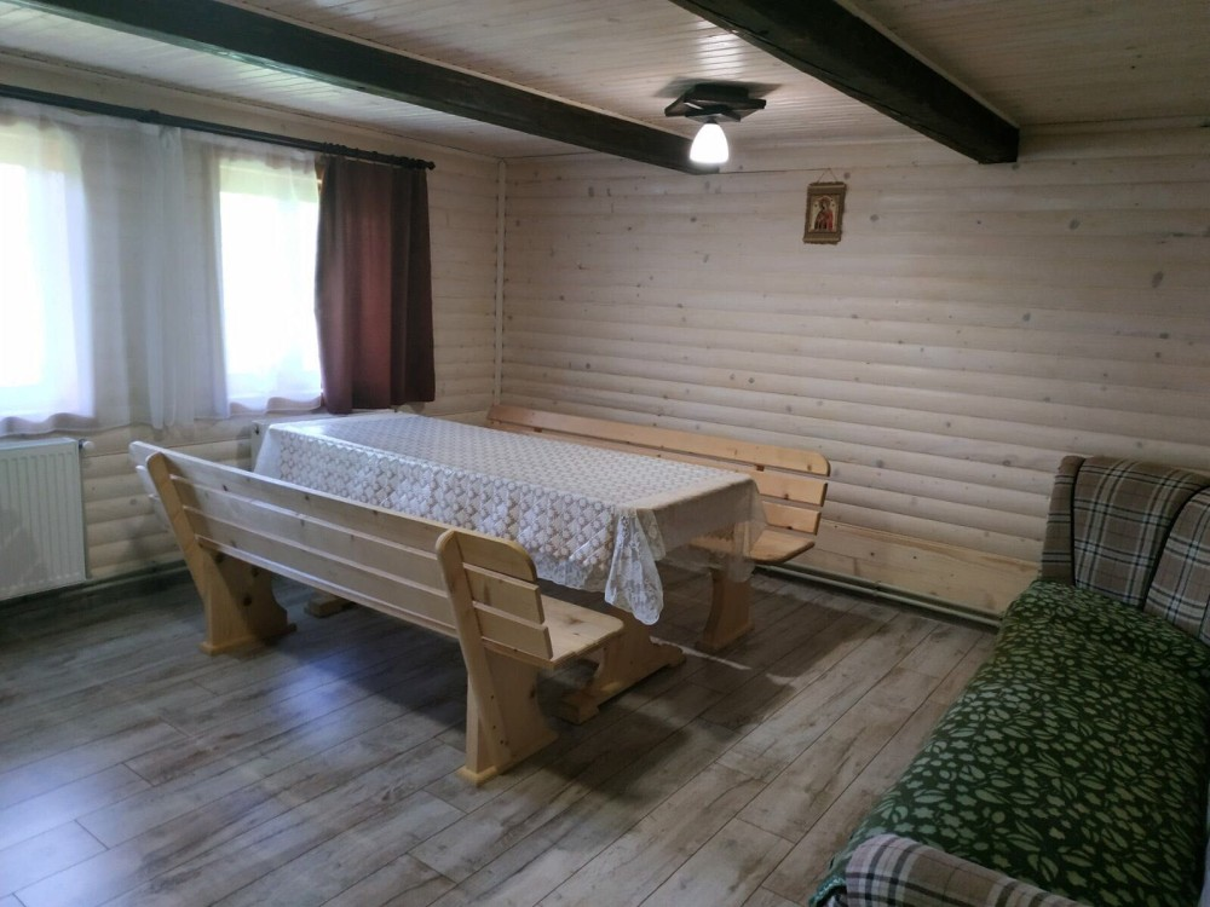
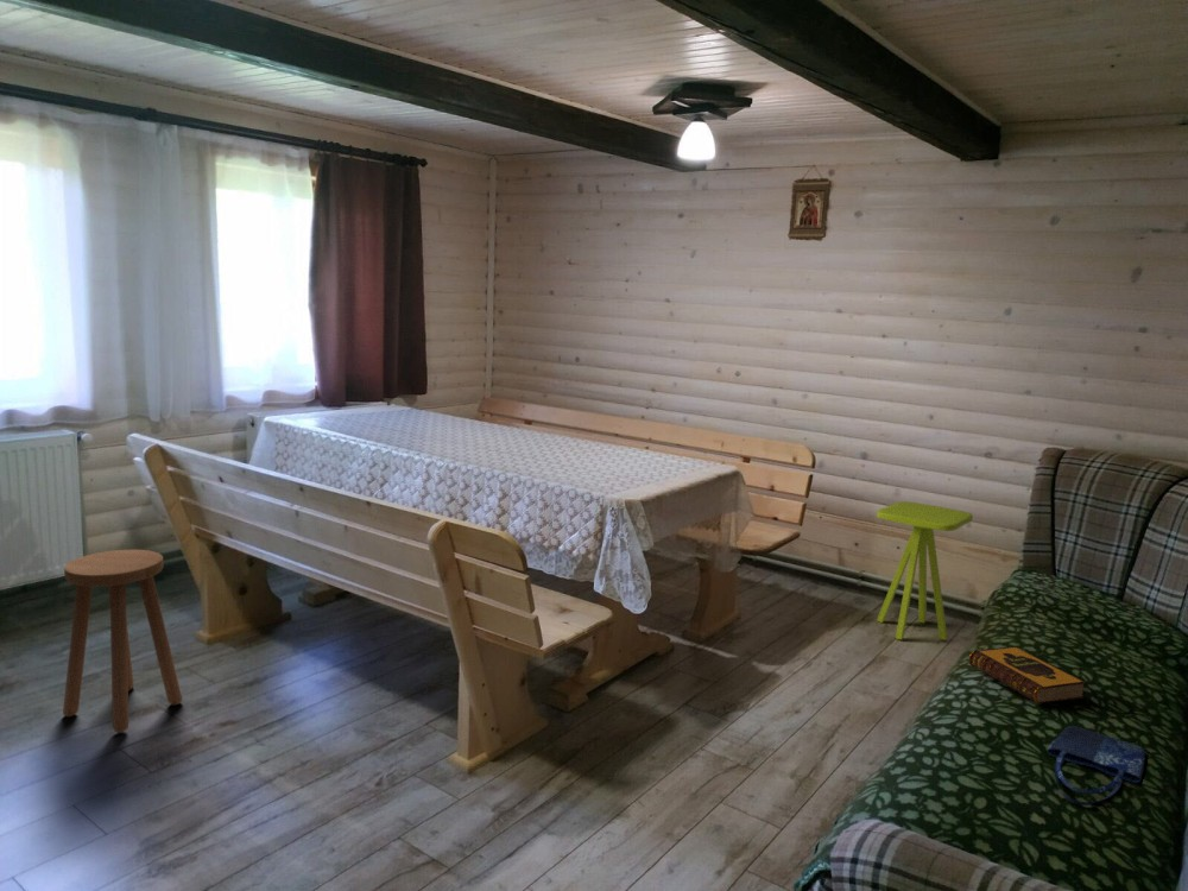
+ shopping bag (1092, 762)
+ hardback book (1024, 674)
+ side table (918, 571)
+ stool (119, 636)
